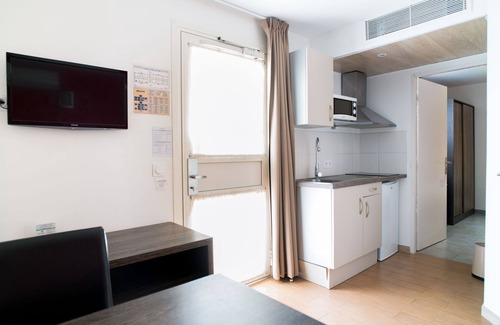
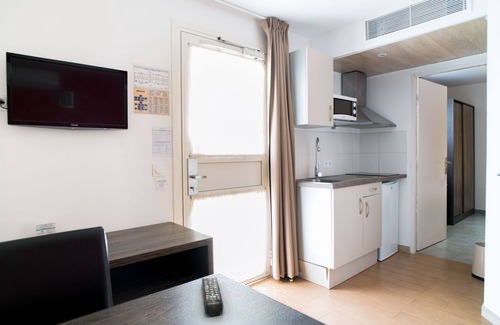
+ remote control (211, 293)
